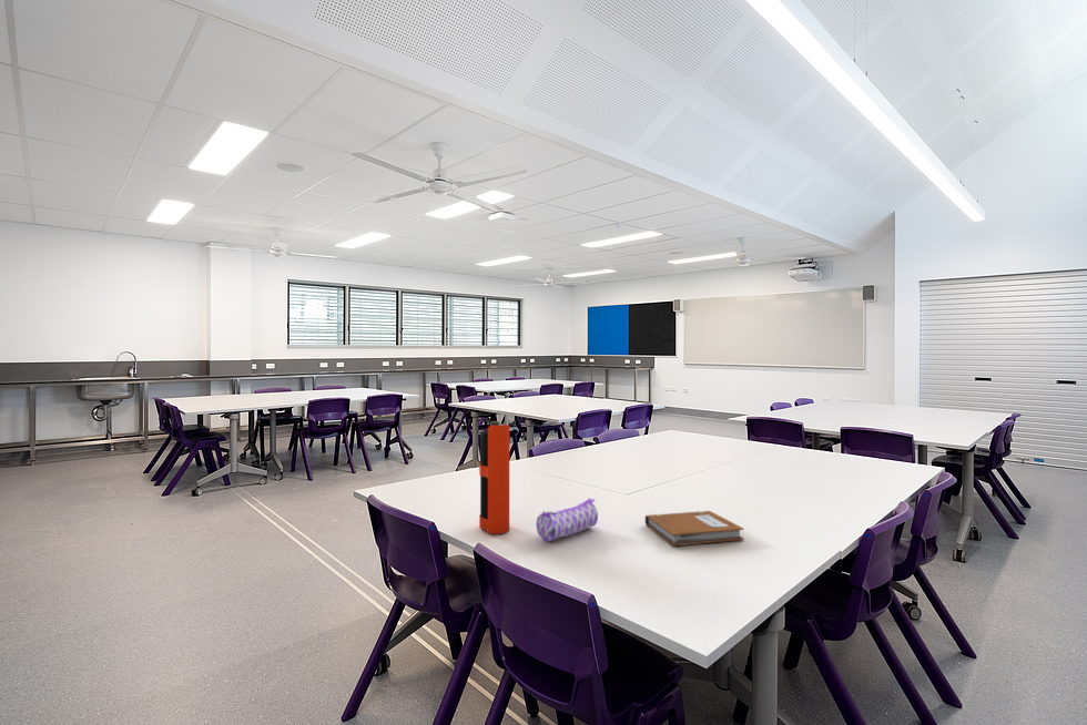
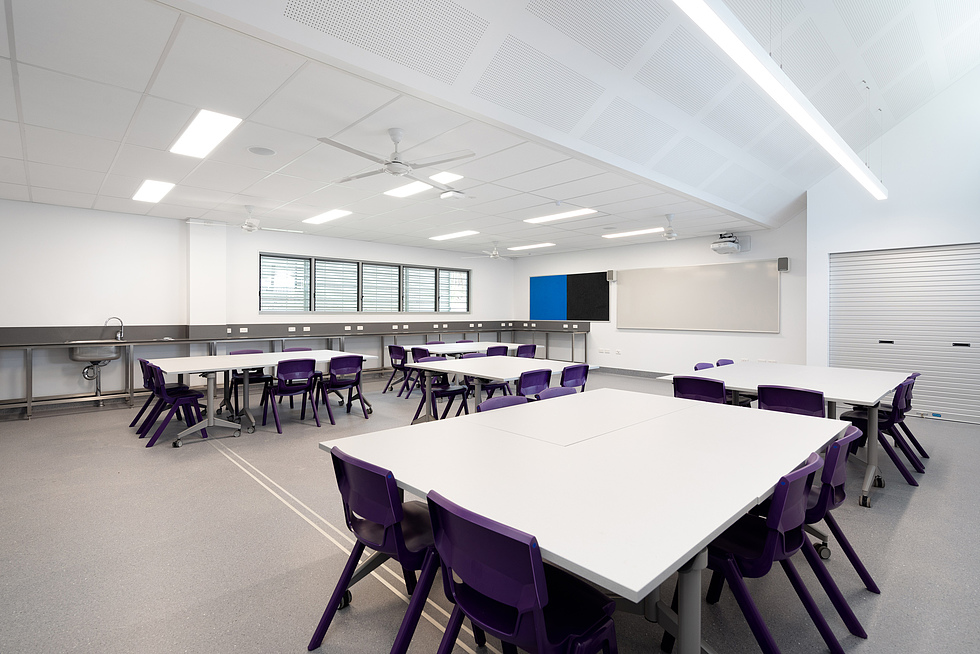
- notebook (693, 525)
- pencil case (567, 519)
- bottle (495, 474)
